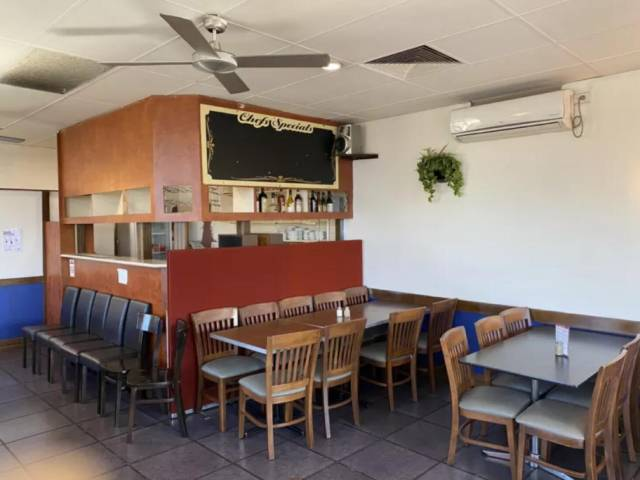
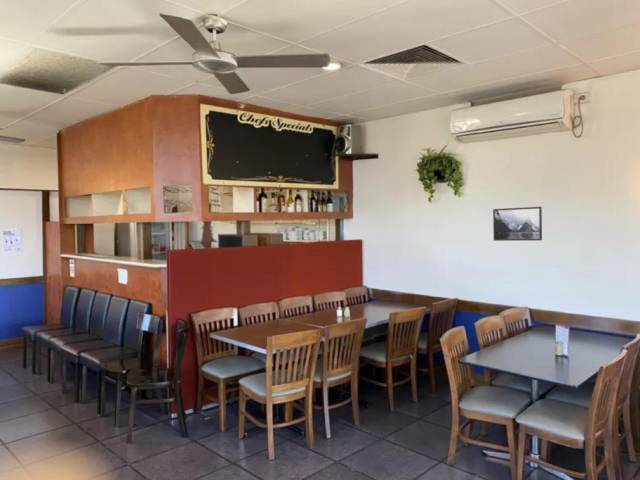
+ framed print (516, 224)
